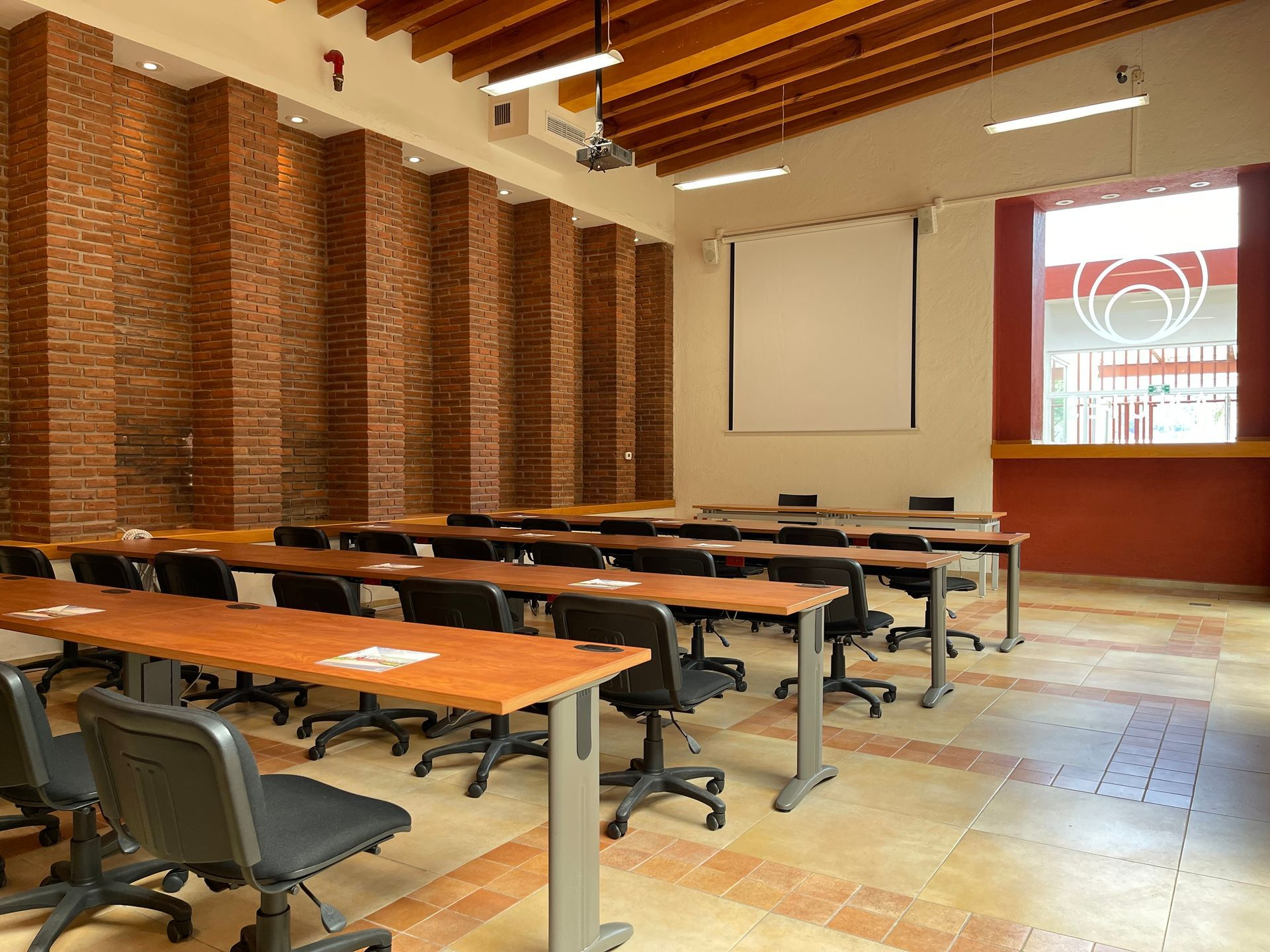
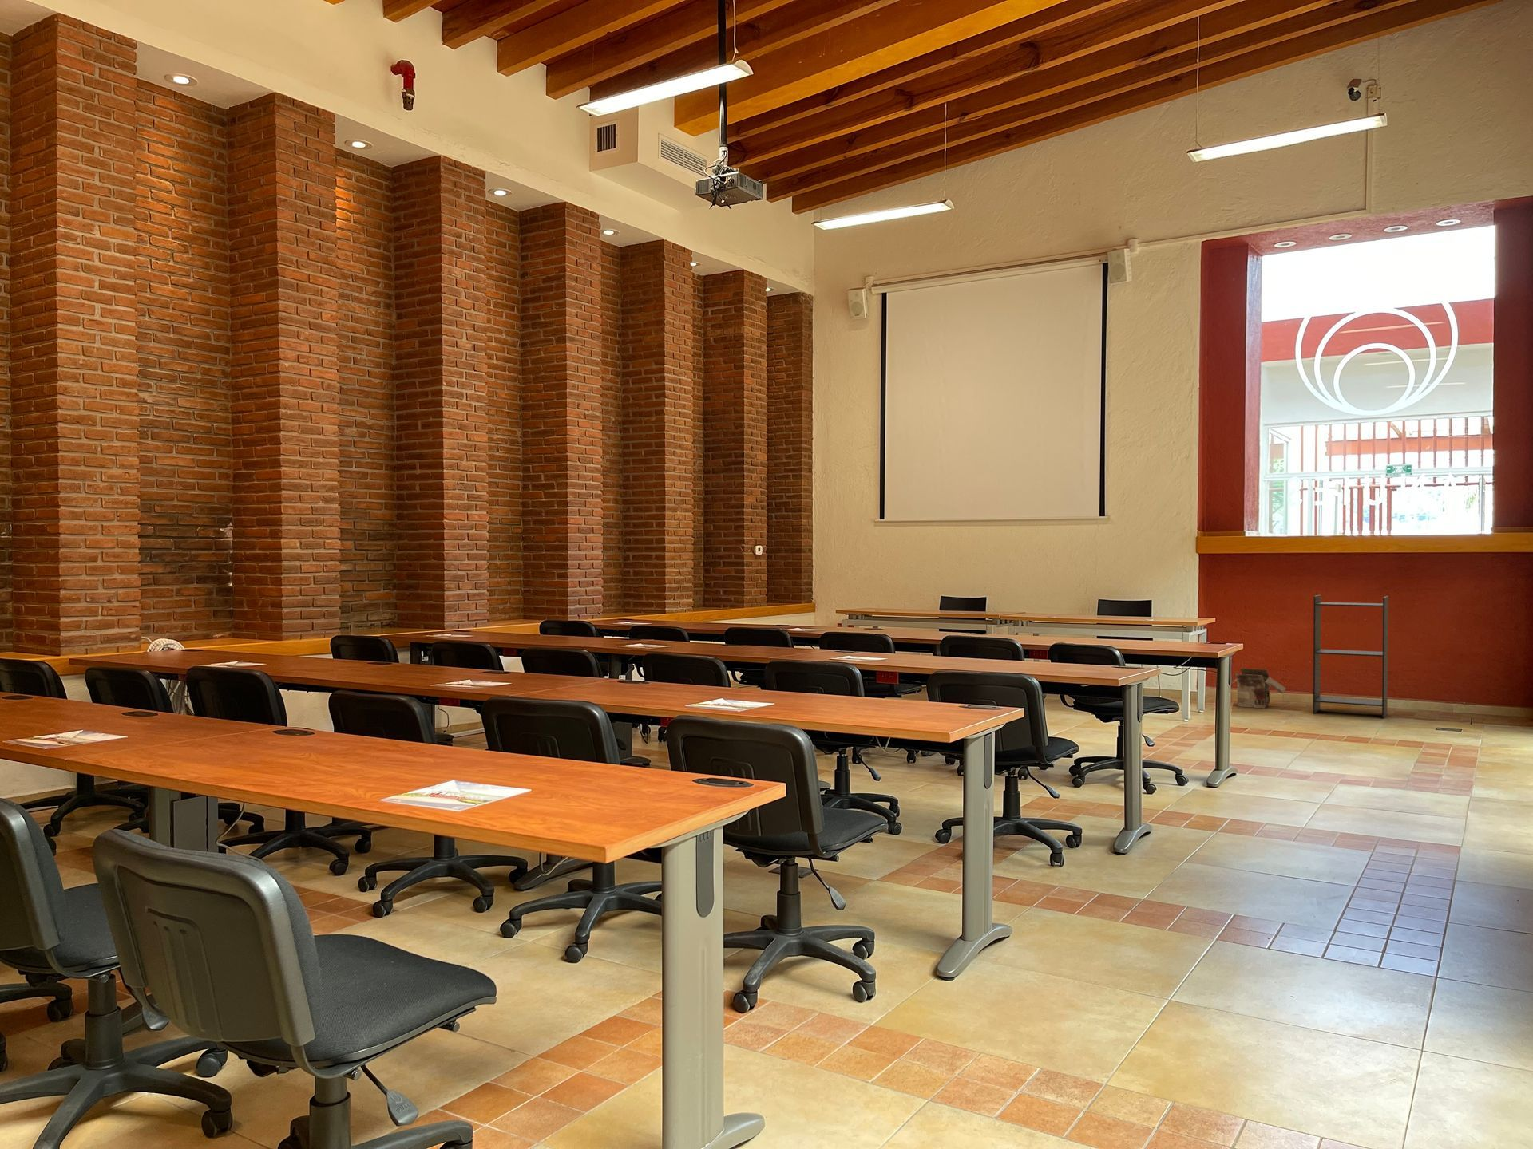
+ cardboard box (1253, 688)
+ bookshelf (1351, 654)
